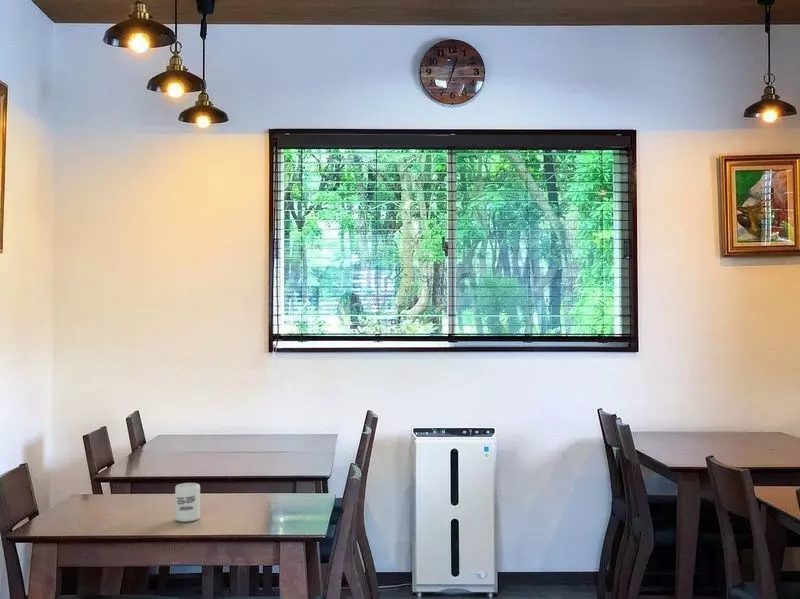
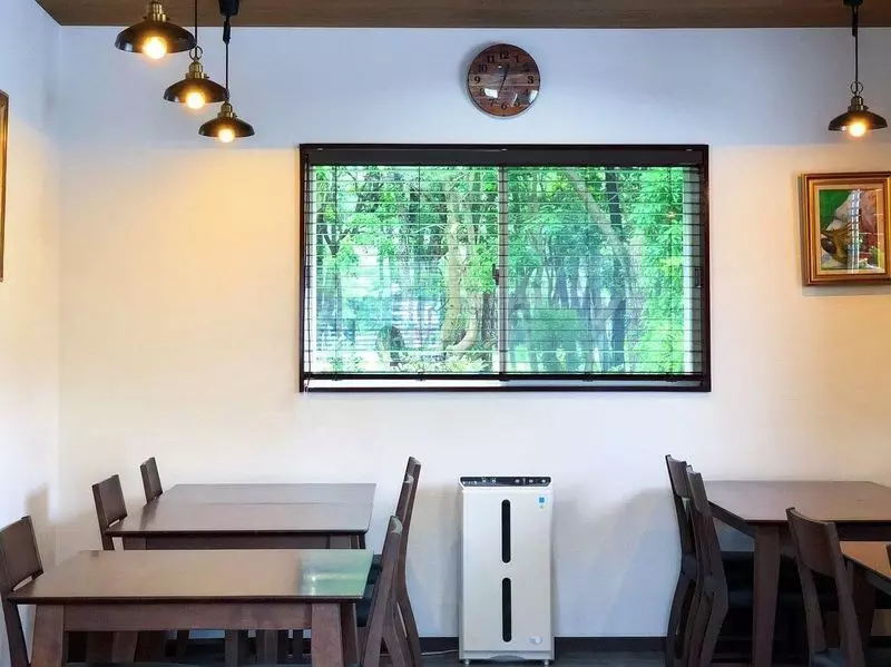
- cup (187, 502)
